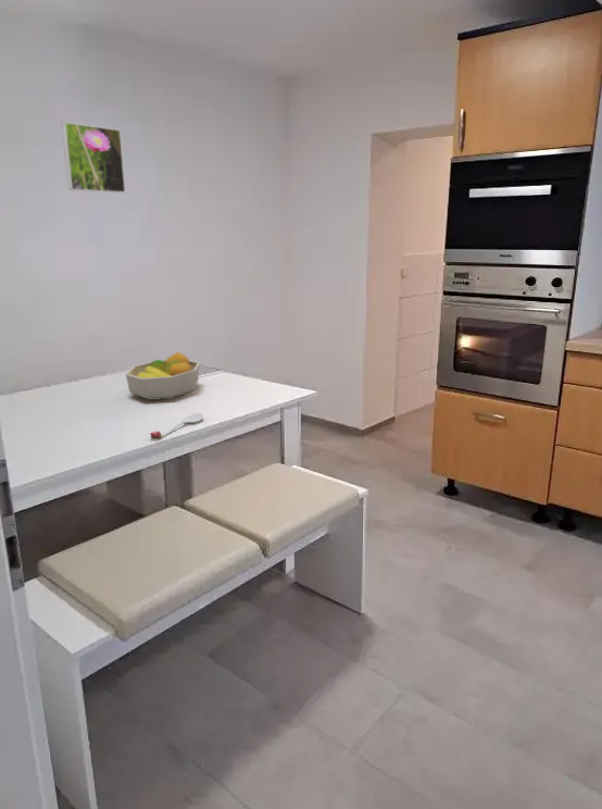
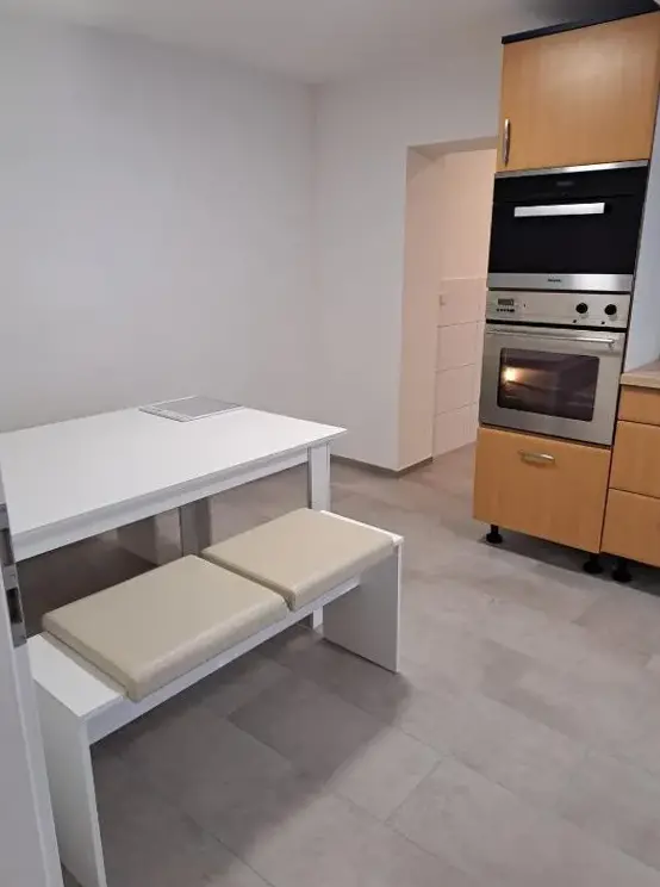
- fruit bowl (164, 374)
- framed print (95, 159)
- spoon (177, 424)
